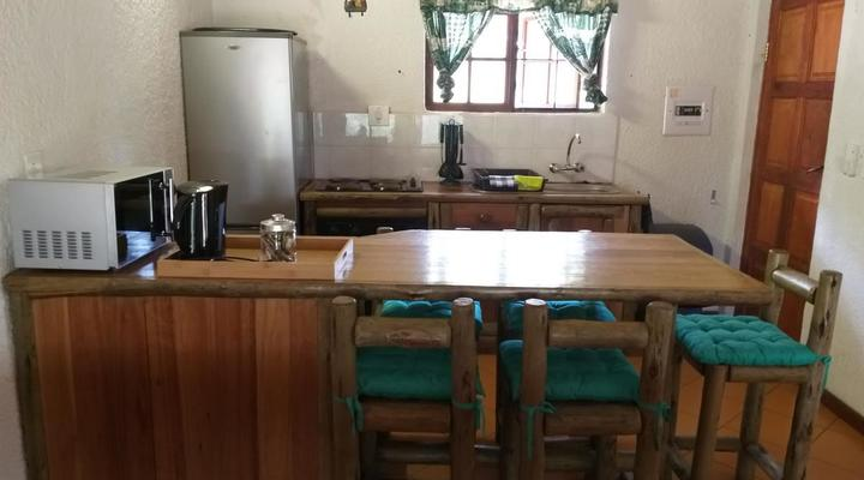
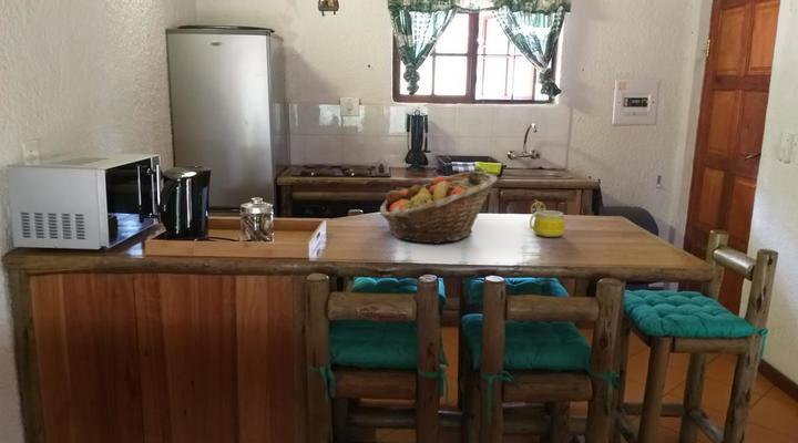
+ fruit basket (437, 203)
+ mug (546, 217)
